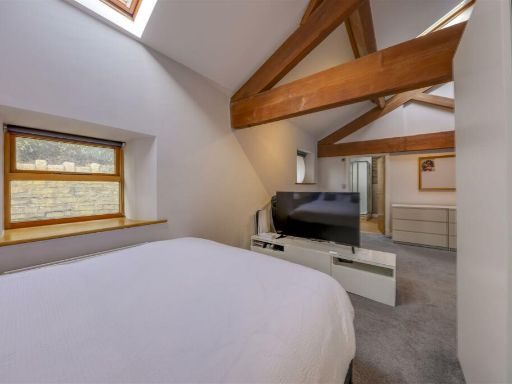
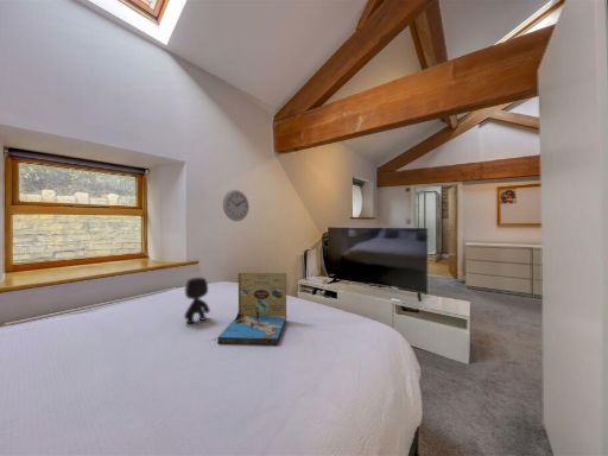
+ stuffed toy (196, 299)
+ book (255, 304)
+ wall clock (236, 205)
